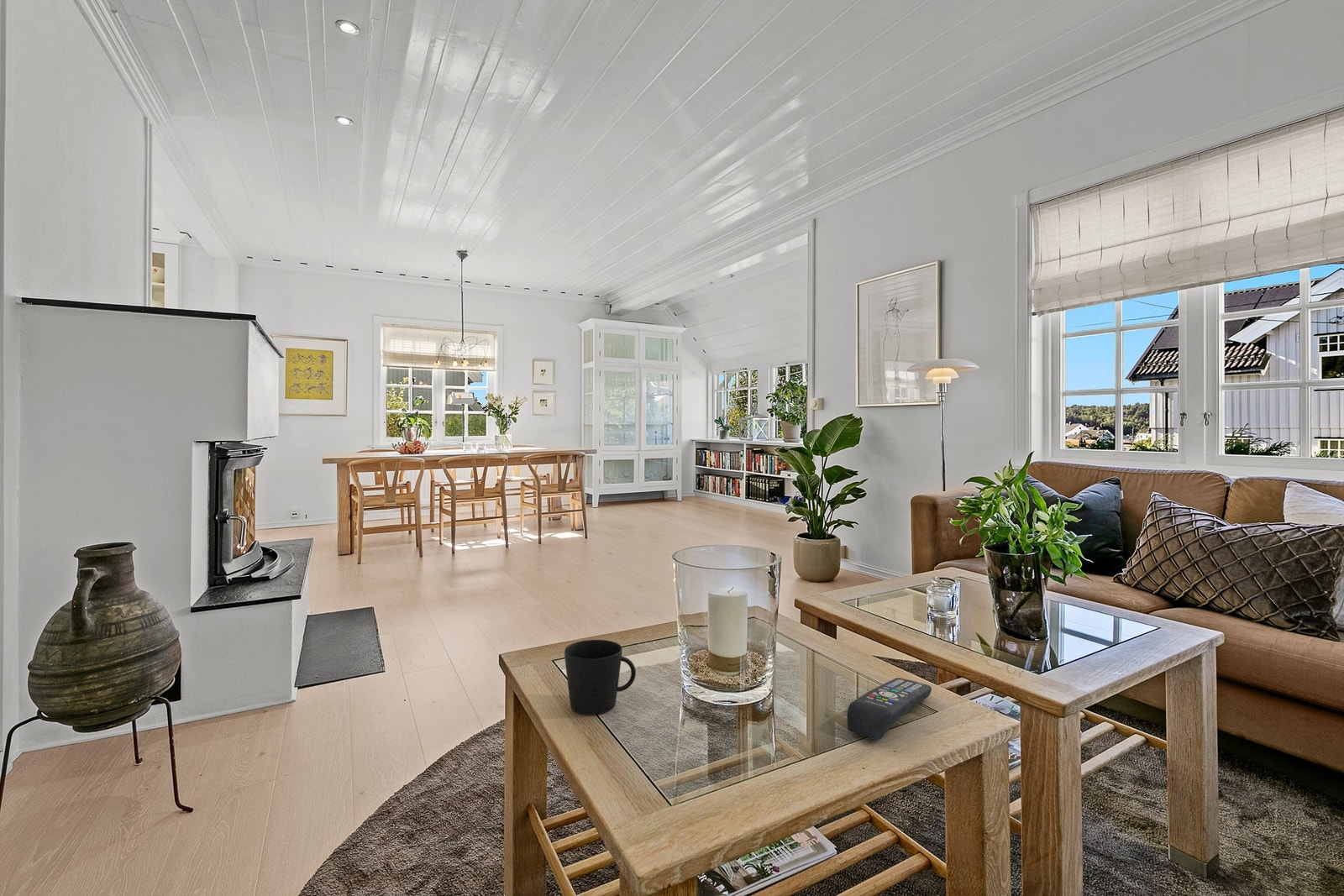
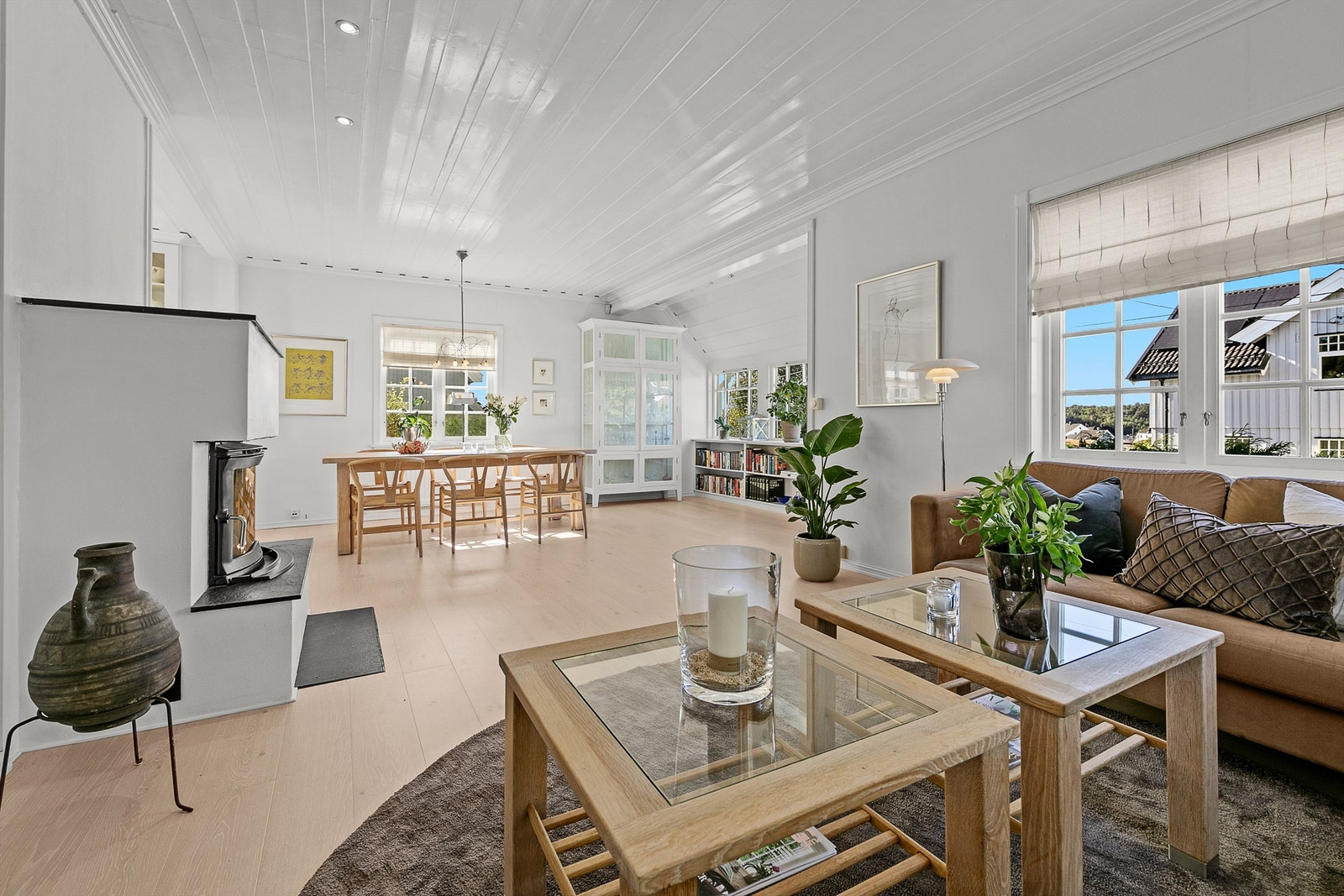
- cup (600, 676)
- remote control (890, 701)
